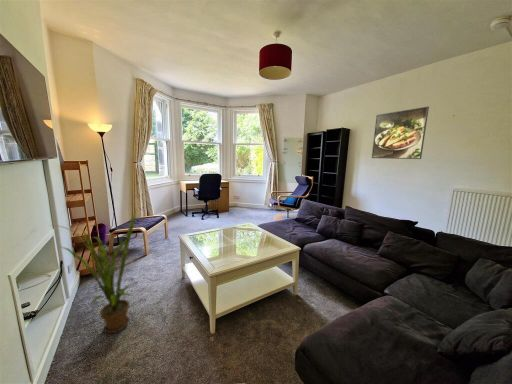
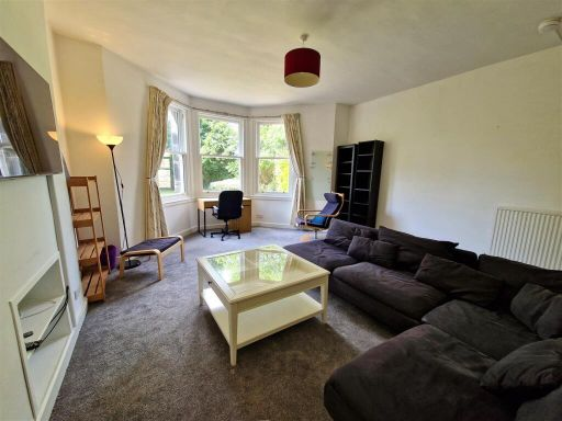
- house plant (103, 277)
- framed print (397, 135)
